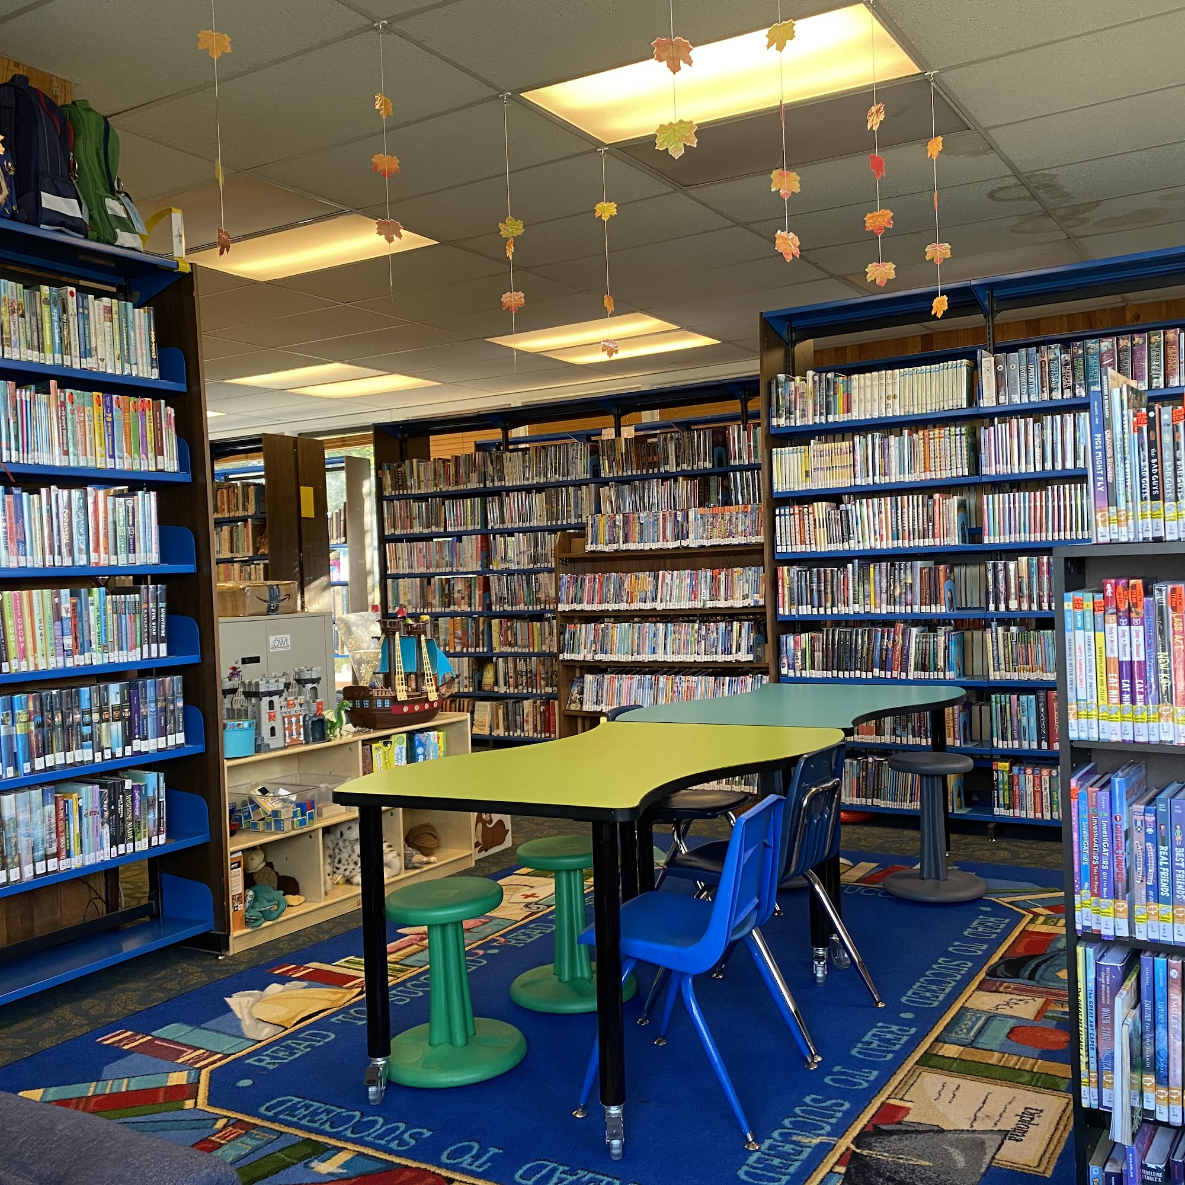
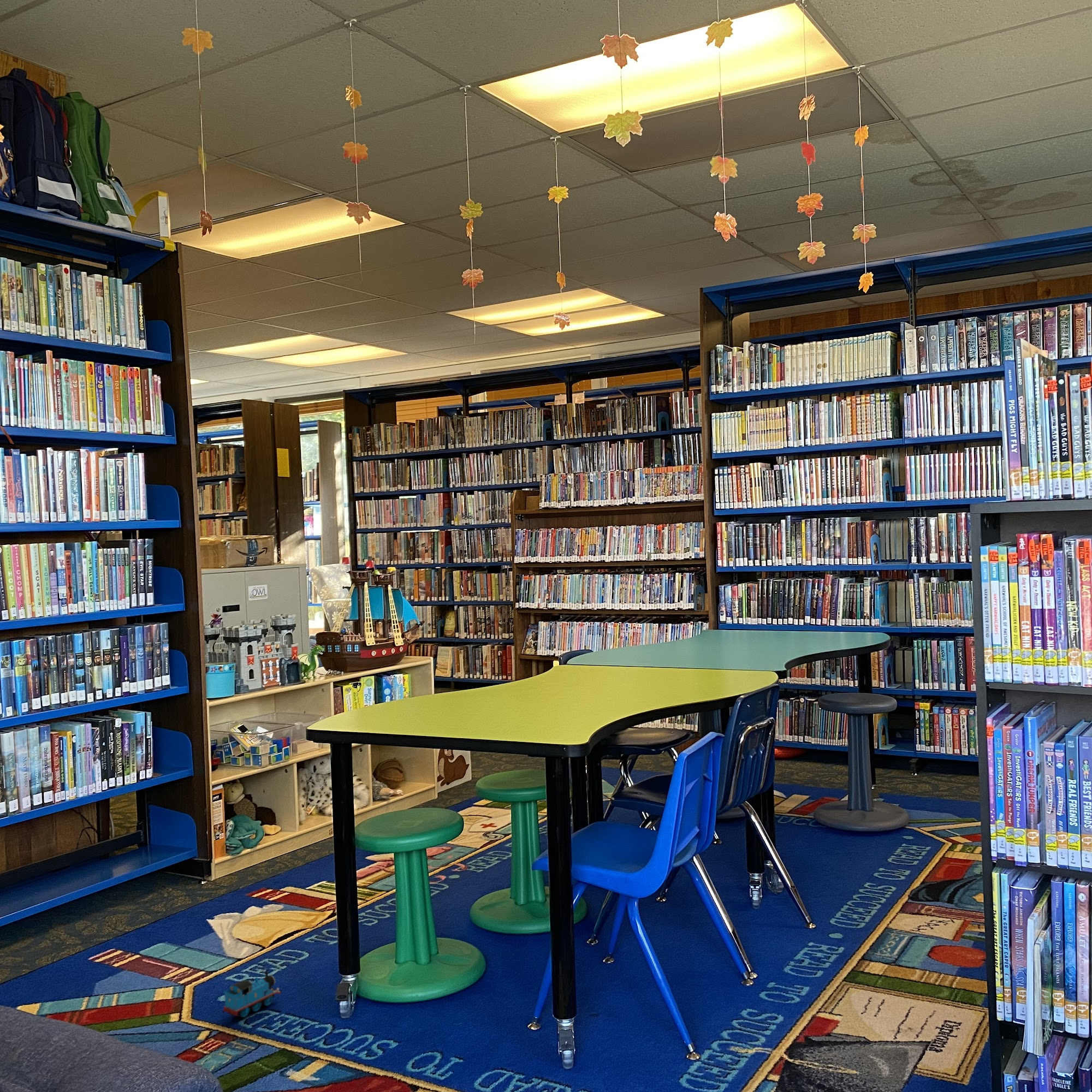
+ toy train (252, 994)
